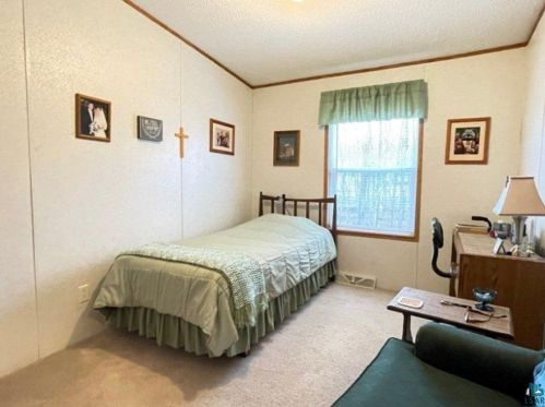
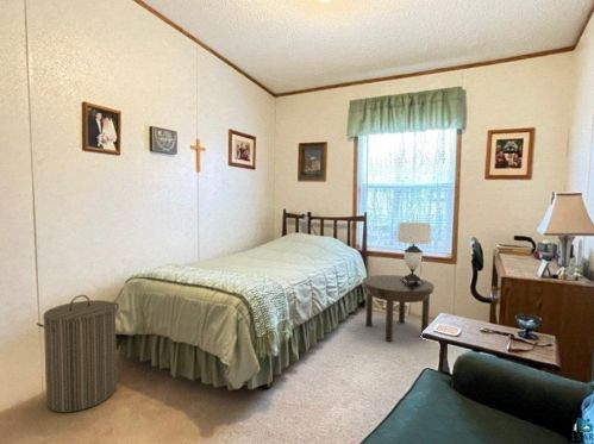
+ table lamp (413, 252)
+ laundry hamper (82, 345)
+ side table (399, 306)
